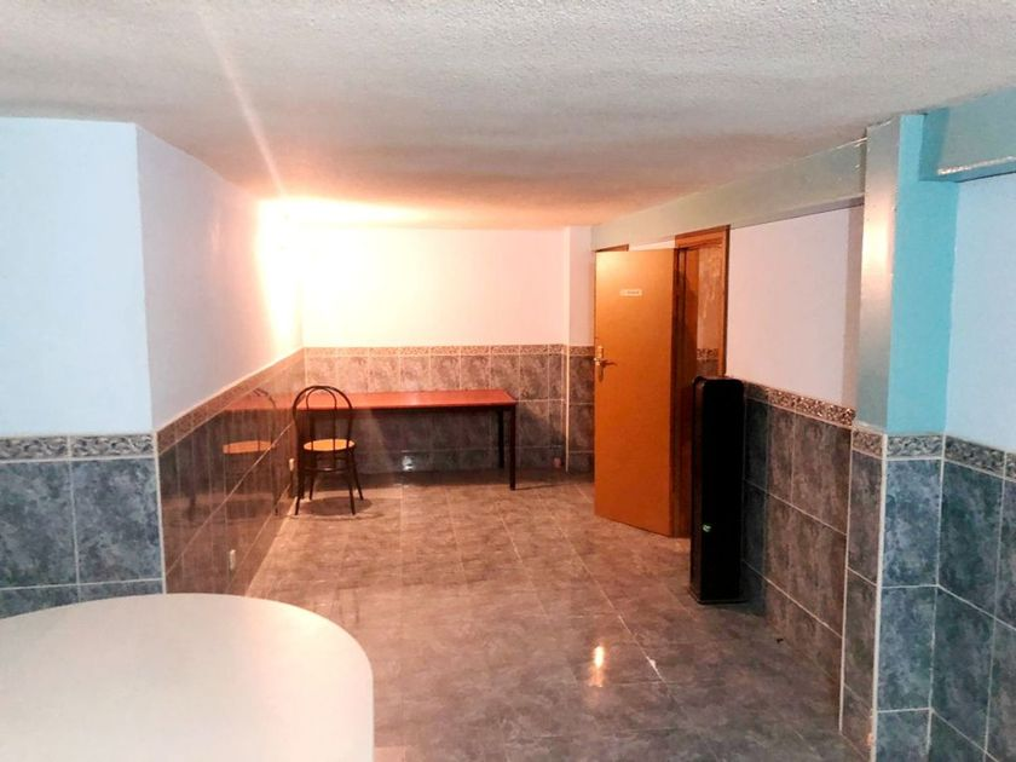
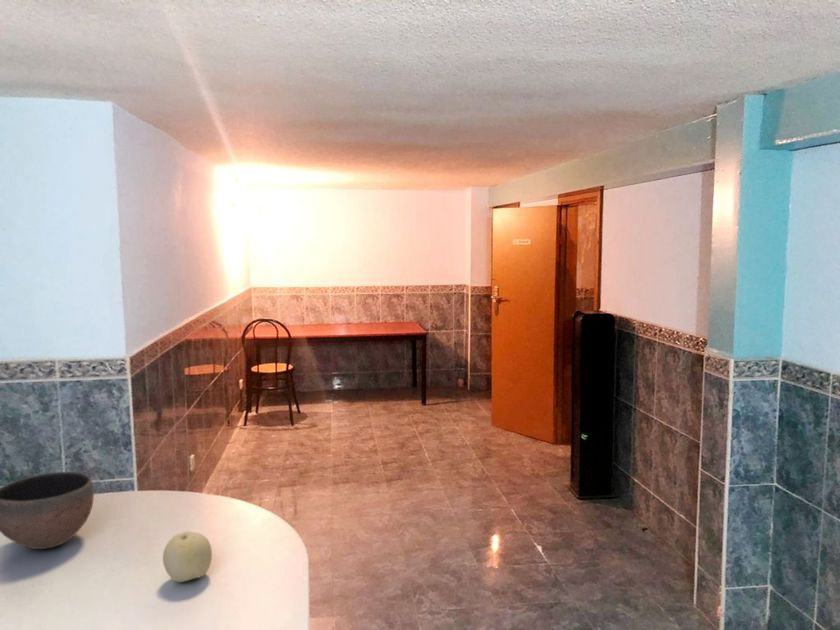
+ fruit (187, 556)
+ bowl (45, 515)
